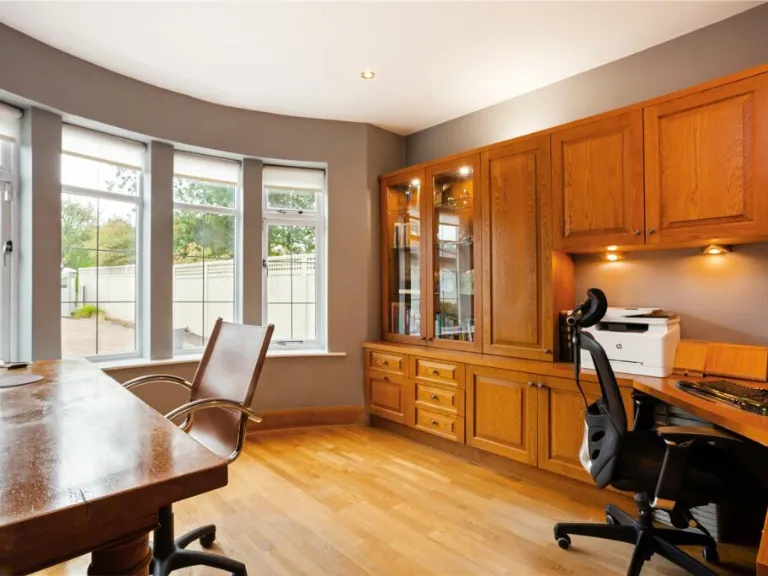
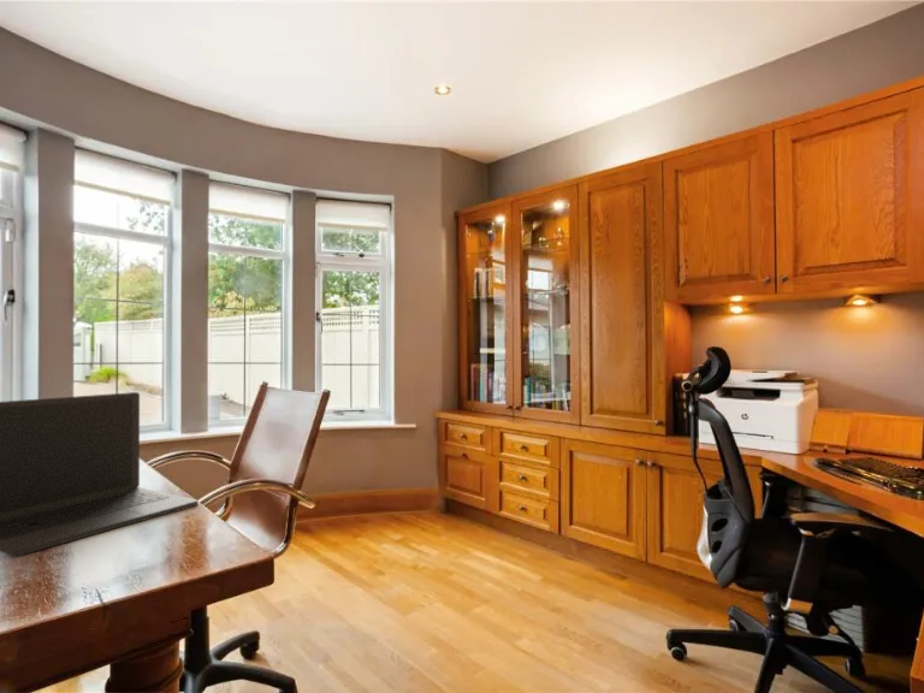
+ laptop (88, 458)
